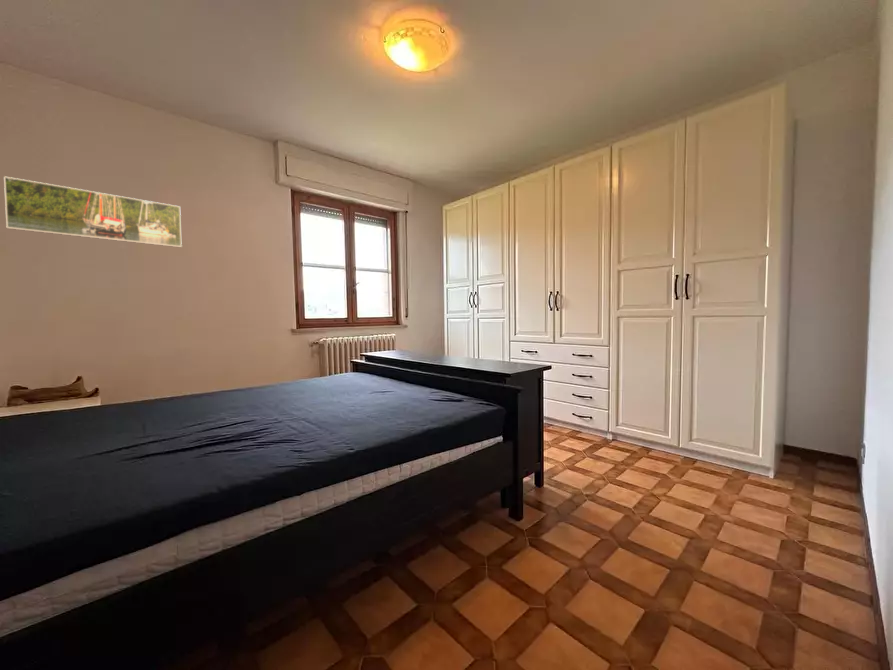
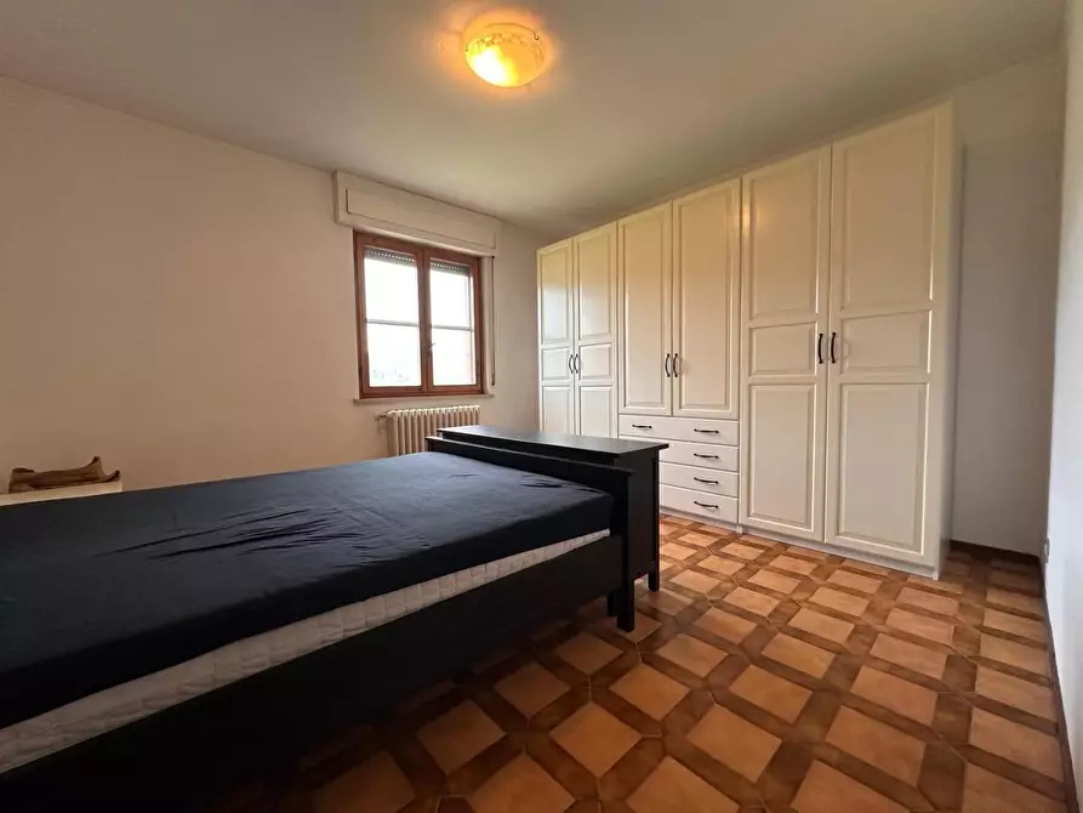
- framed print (103, 216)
